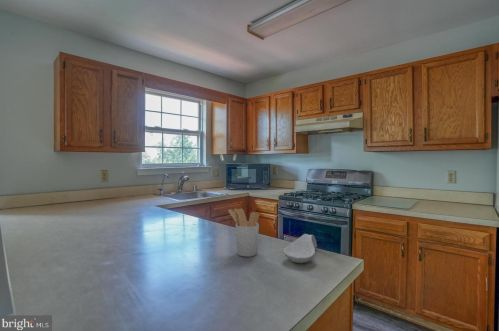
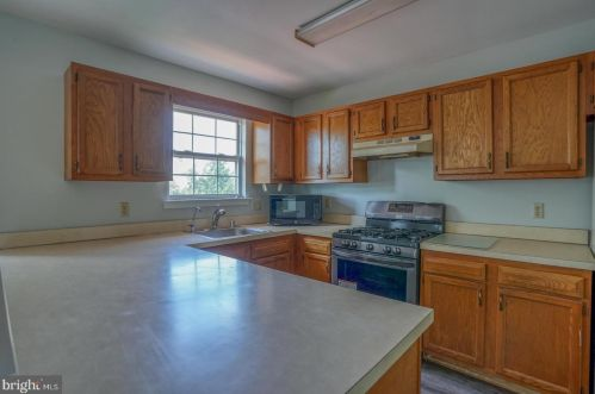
- spoon rest (303, 246)
- utensil holder (243, 230)
